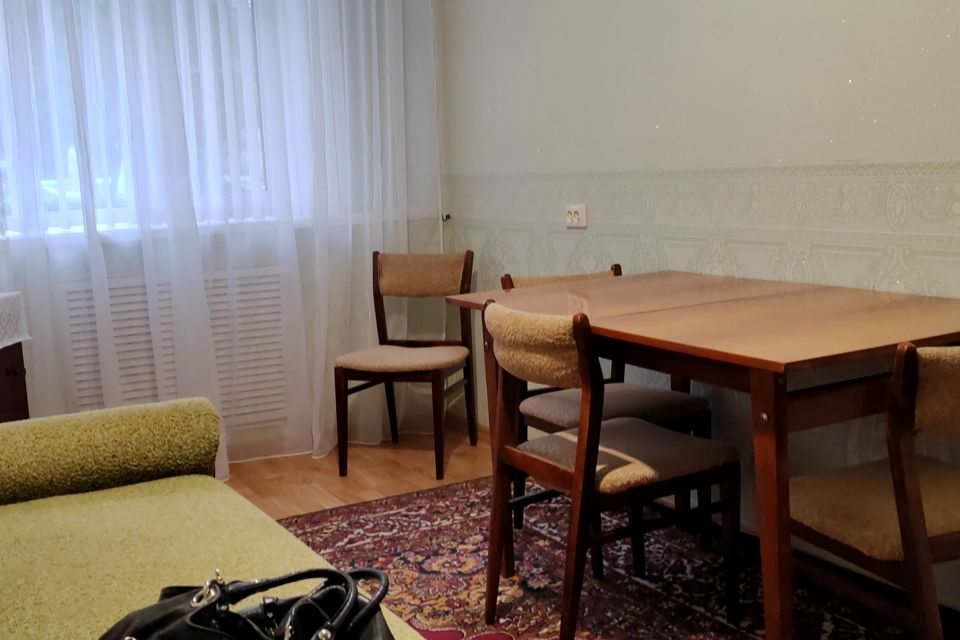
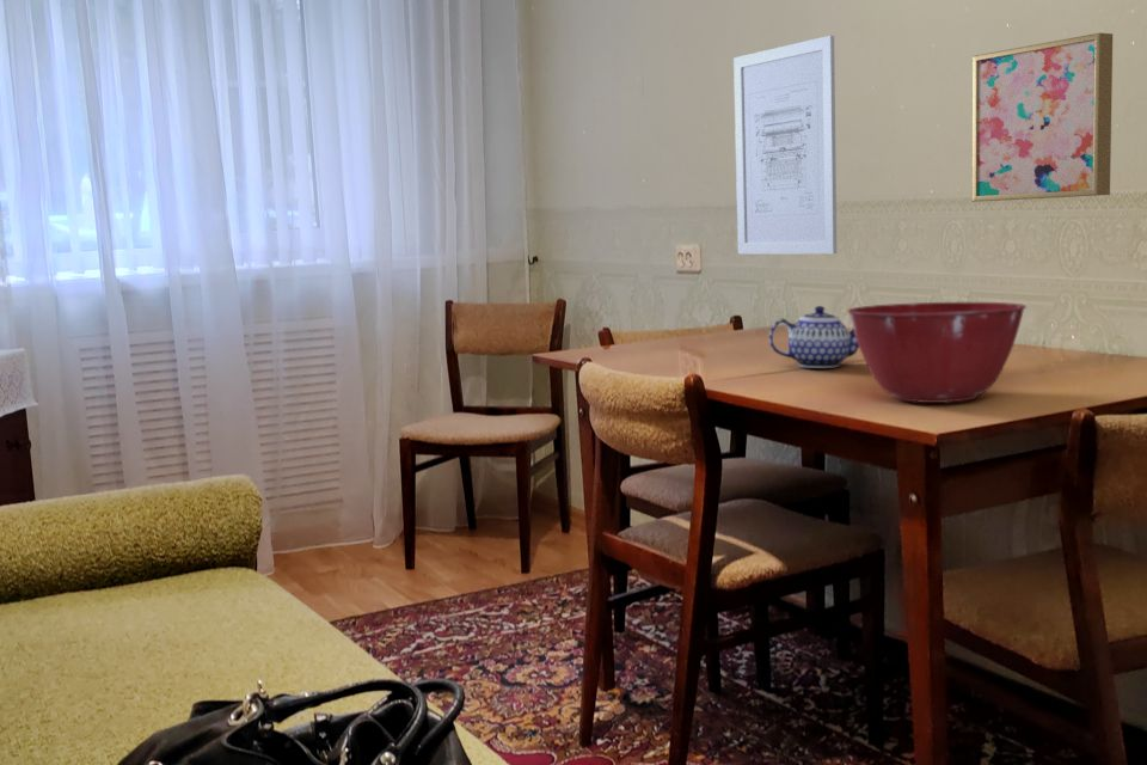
+ wall art (1038, 122)
+ wall art (783, 151)
+ mixing bowl (934, 351)
+ teapot (818, 336)
